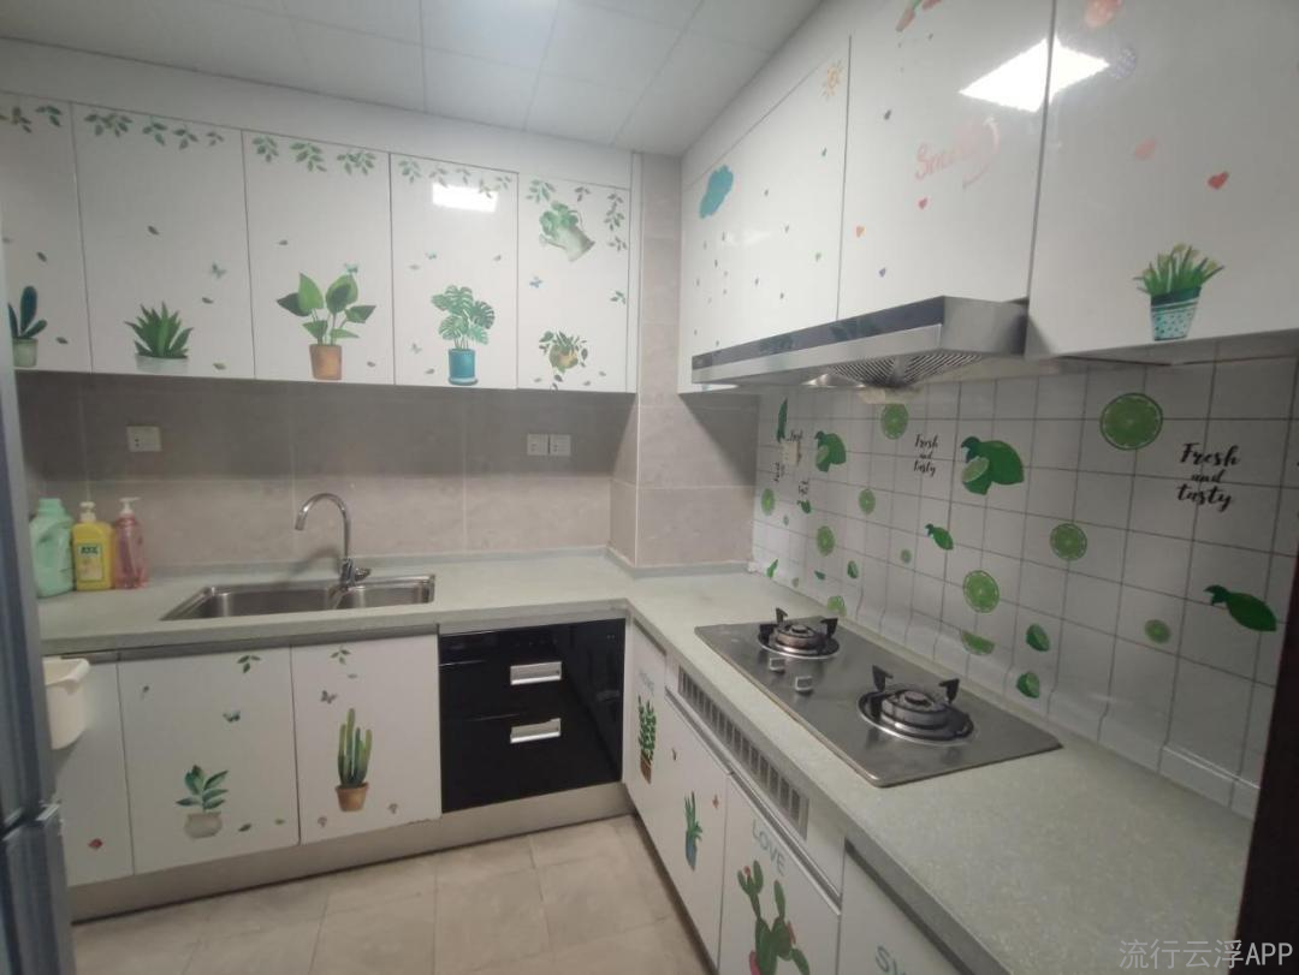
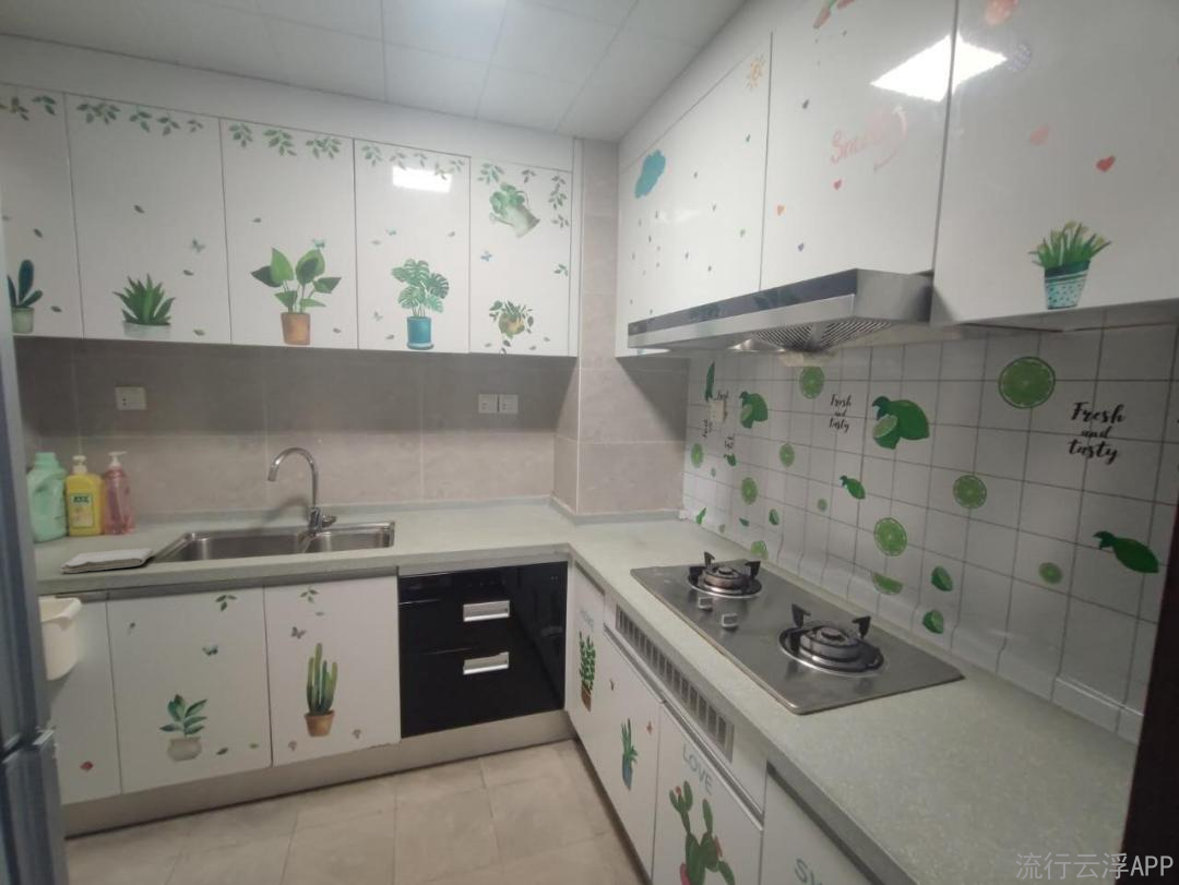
+ washcloth (109, 559)
